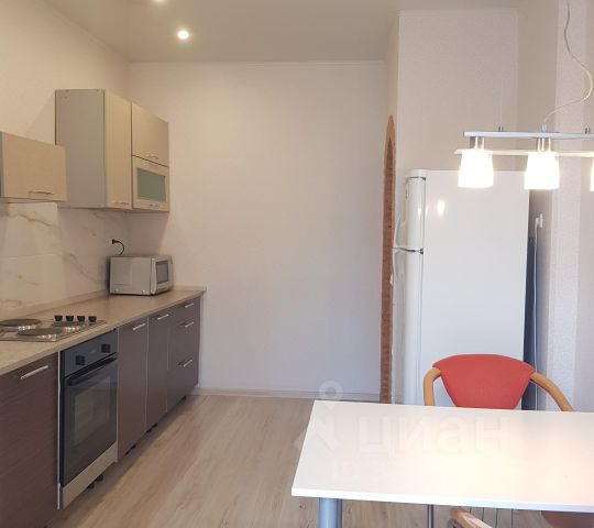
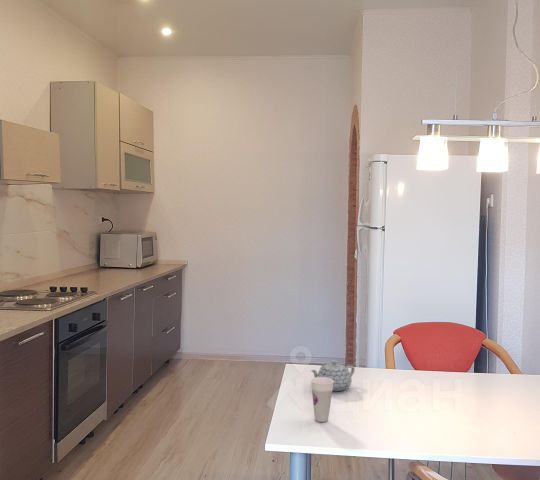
+ cup (321, 400)
+ teapot (332, 374)
